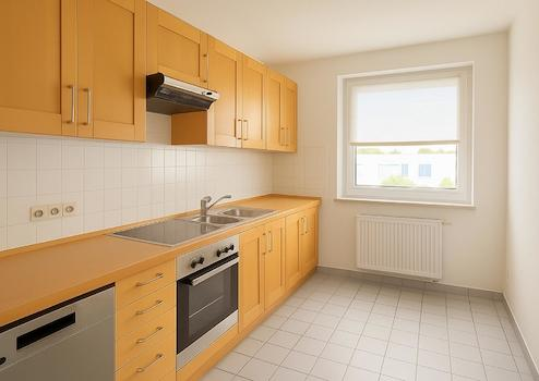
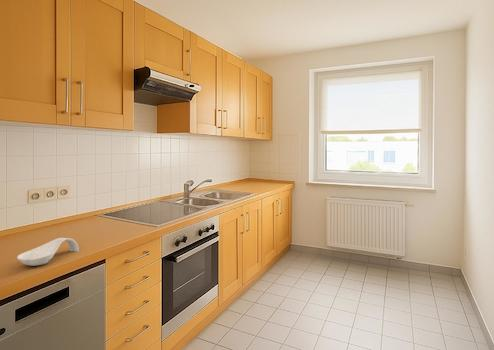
+ spoon rest (50, 250)
